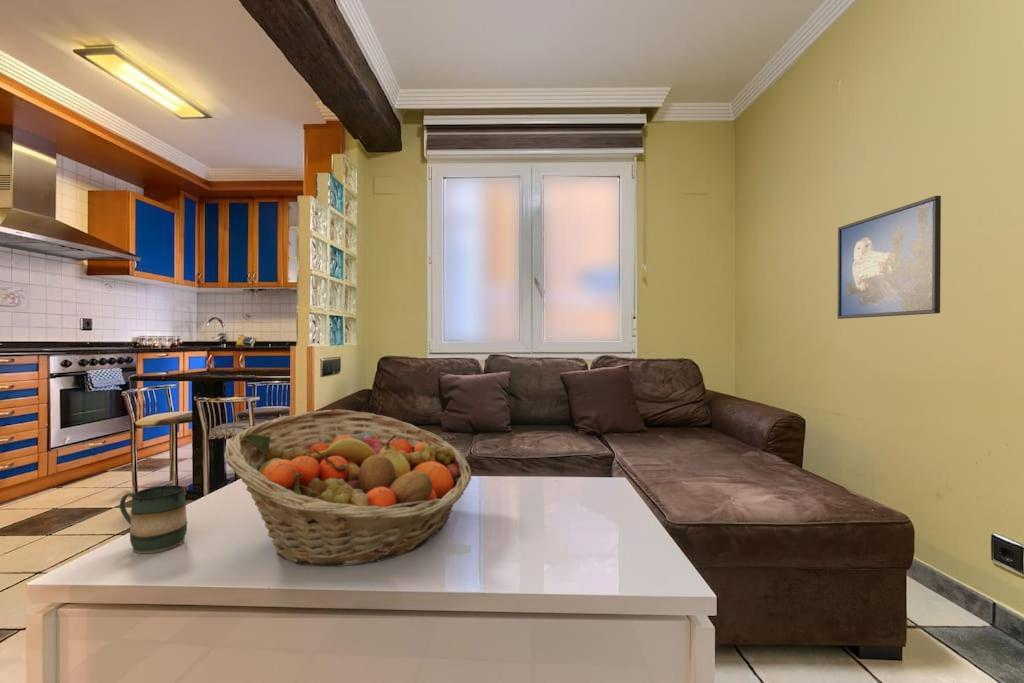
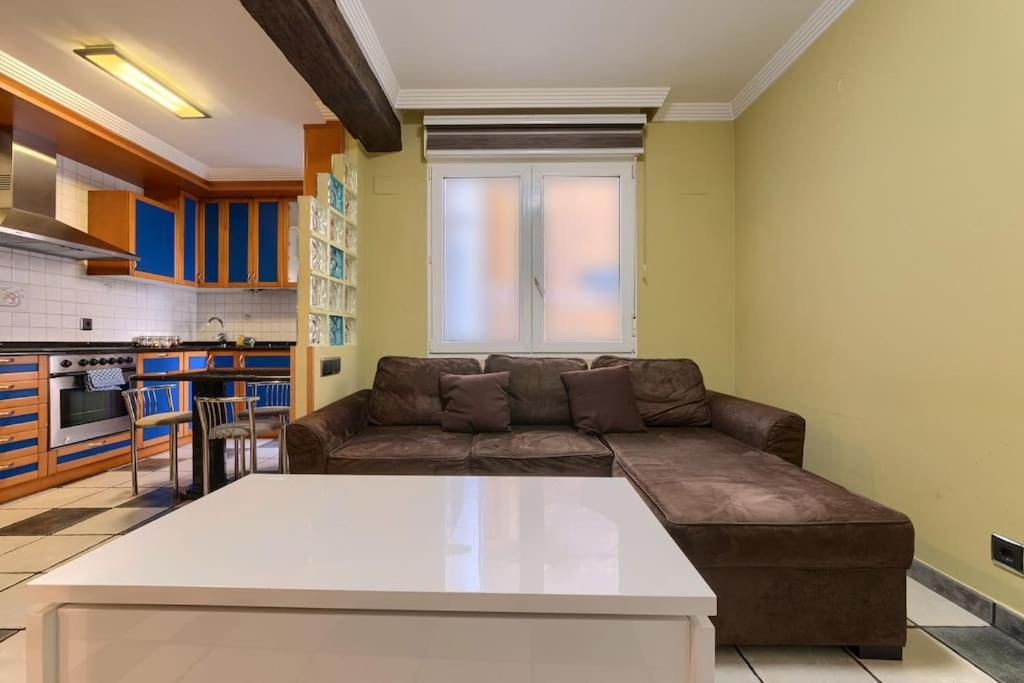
- mug (150, 517)
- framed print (882, 265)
- fruit basket (362, 473)
